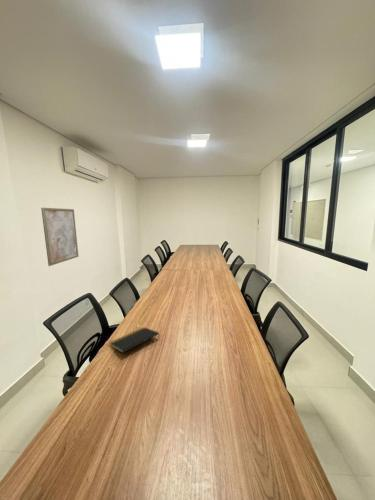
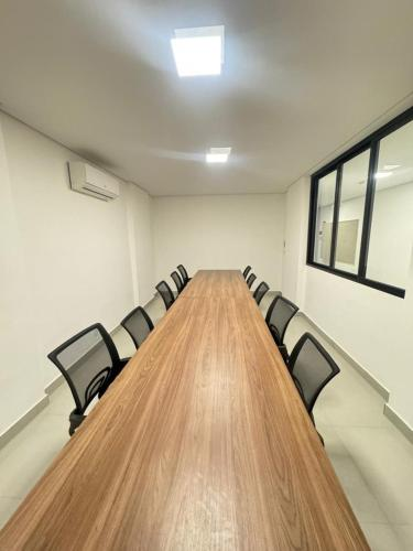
- wall art (62, 235)
- notepad (134, 338)
